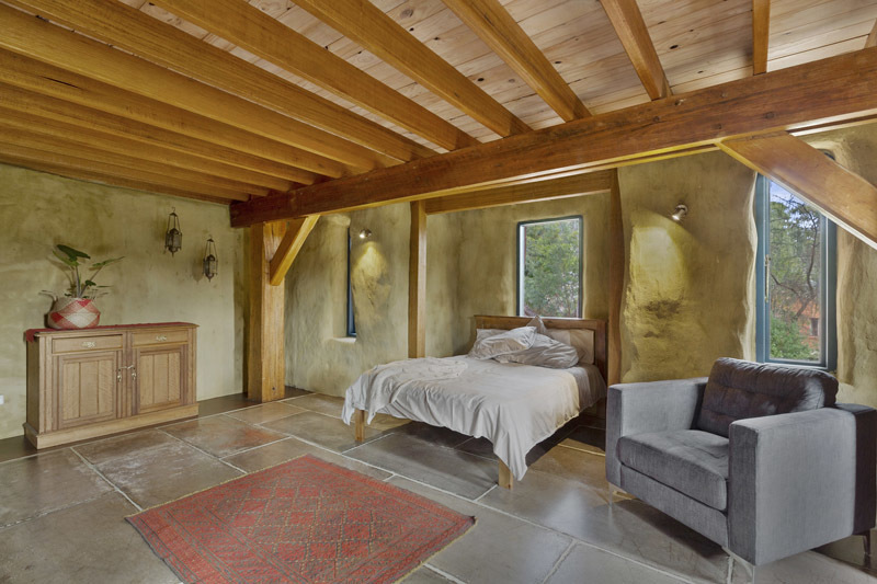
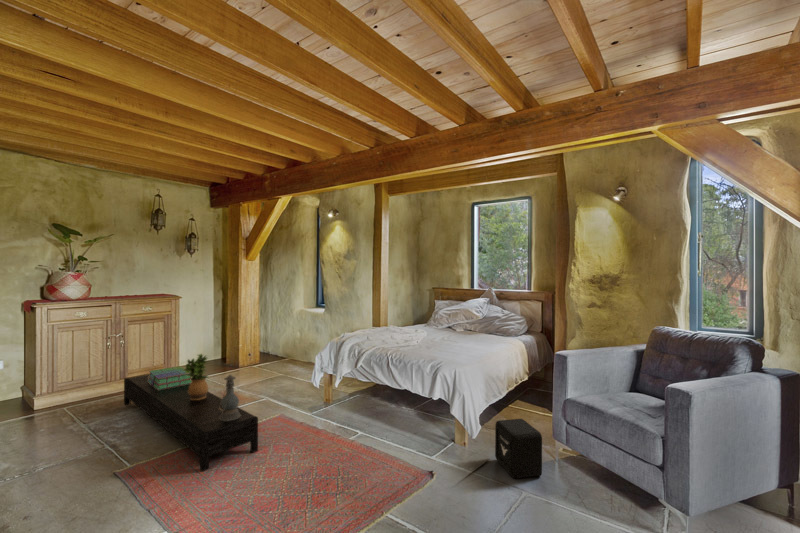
+ lantern (230, 395)
+ stack of books (169, 376)
+ air purifier (516, 447)
+ bench (181, 410)
+ potted plant (196, 375)
